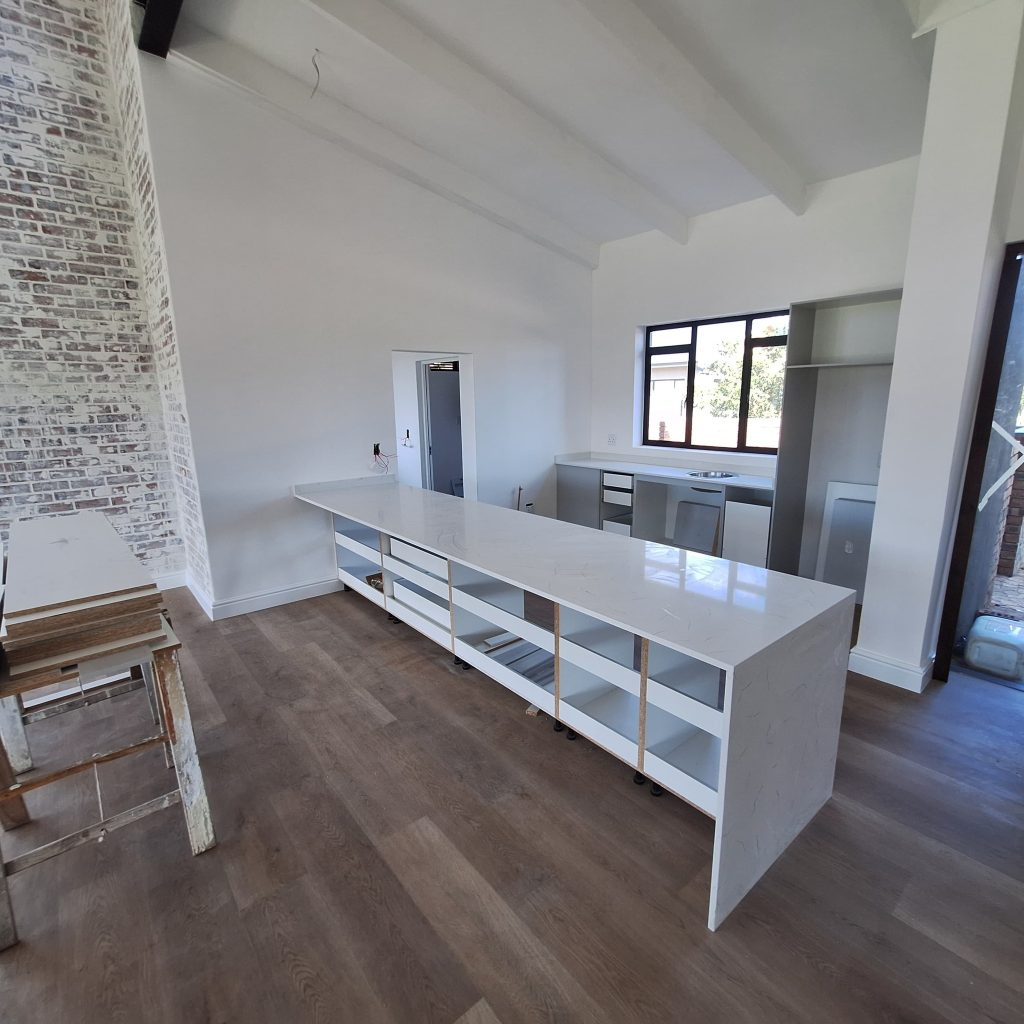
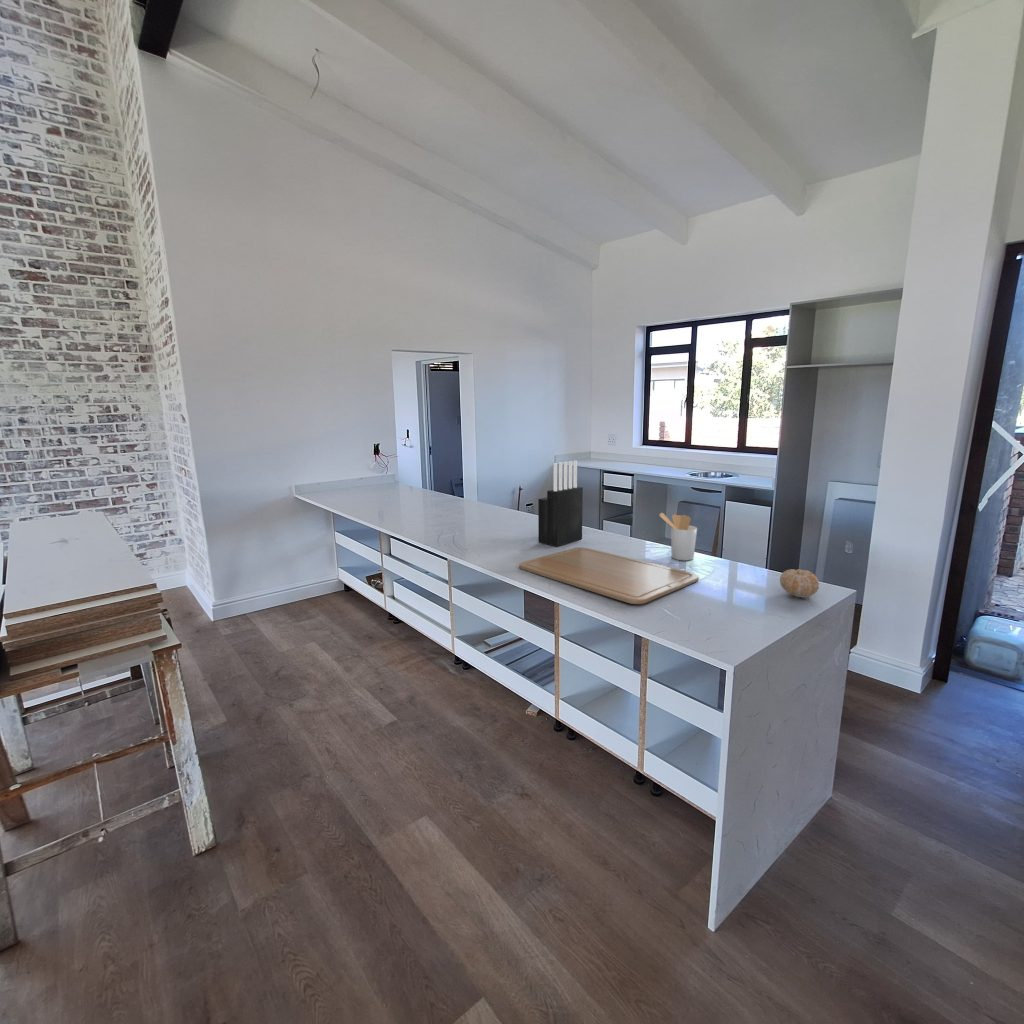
+ knife block (558, 501)
+ fruit (799, 583)
+ utensil holder (676, 534)
+ chopping board (604, 570)
